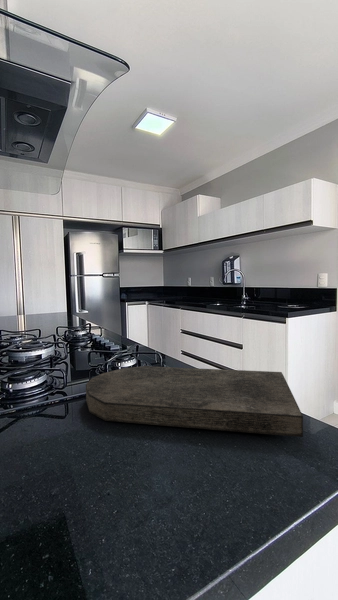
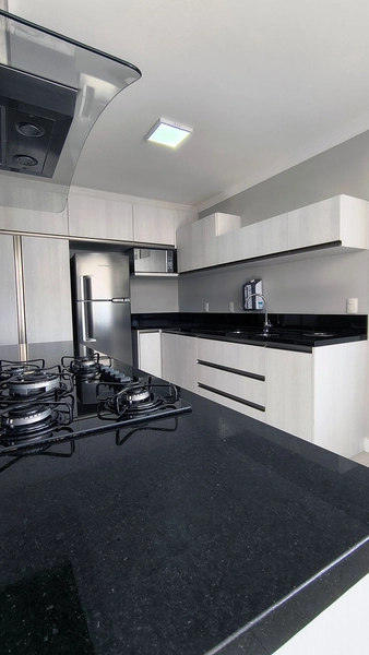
- cutting board (183, 391)
